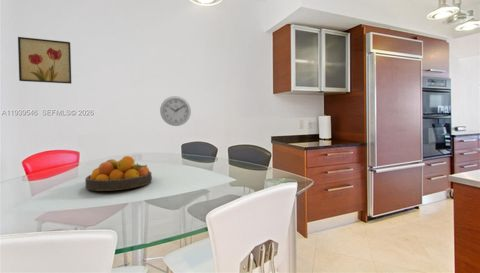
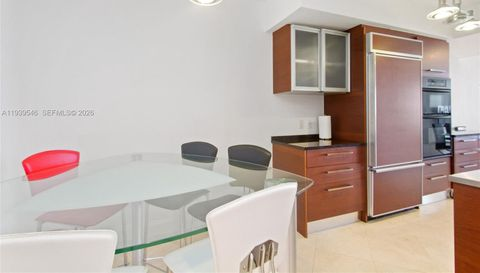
- wall clock (175, 111)
- fruit bowl (120, 170)
- wall art (46, 61)
